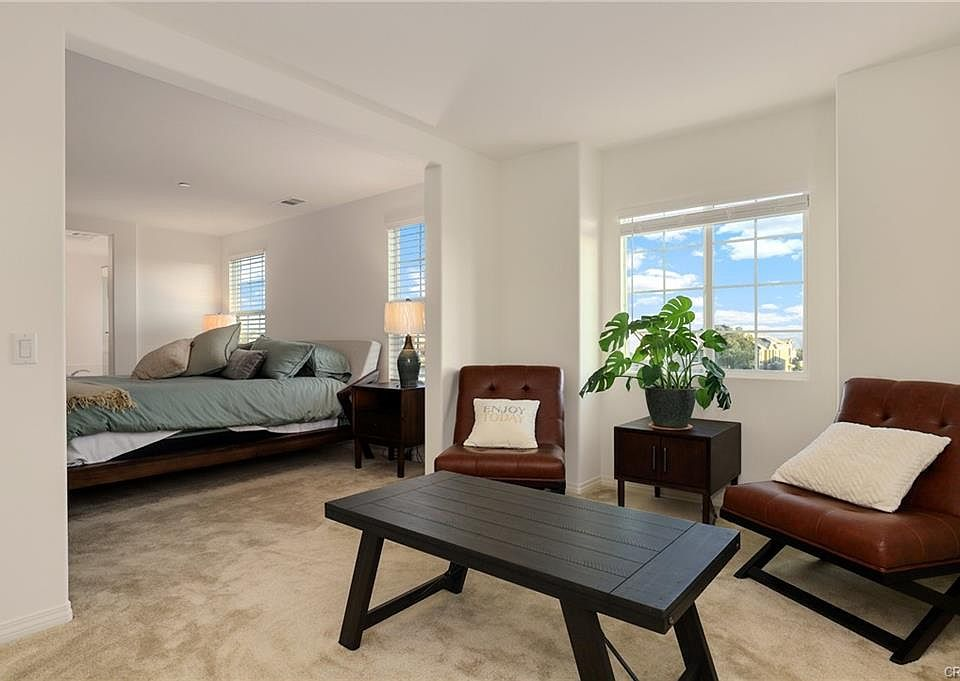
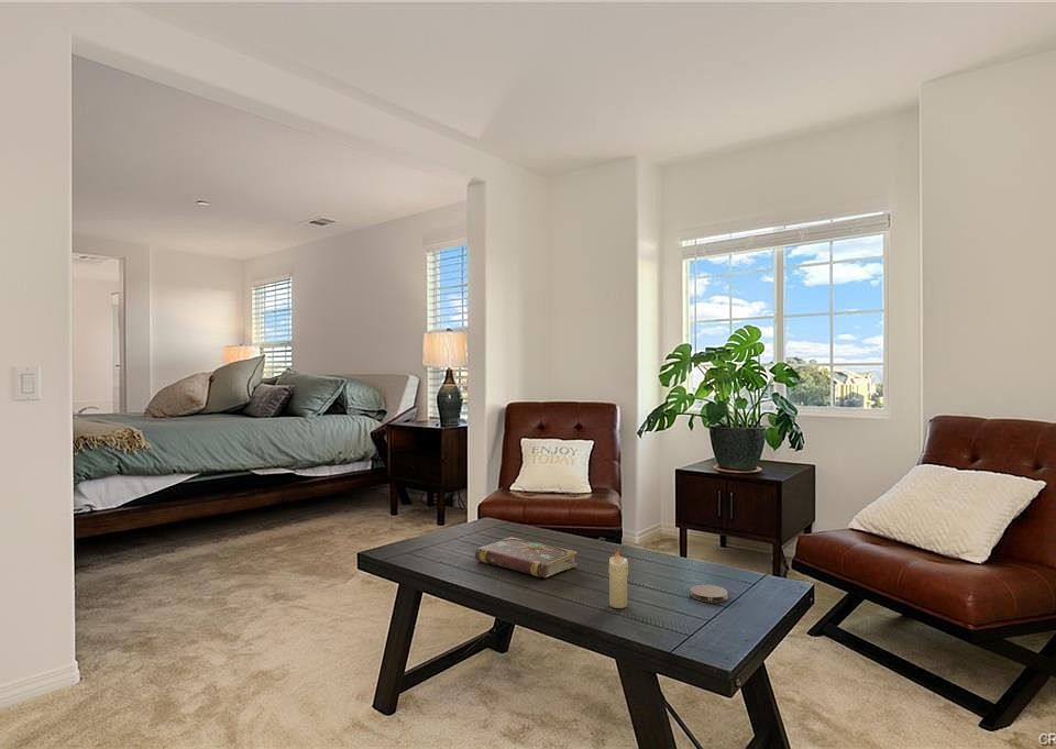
+ coaster (708, 593)
+ candle (618, 576)
+ book (525, 555)
